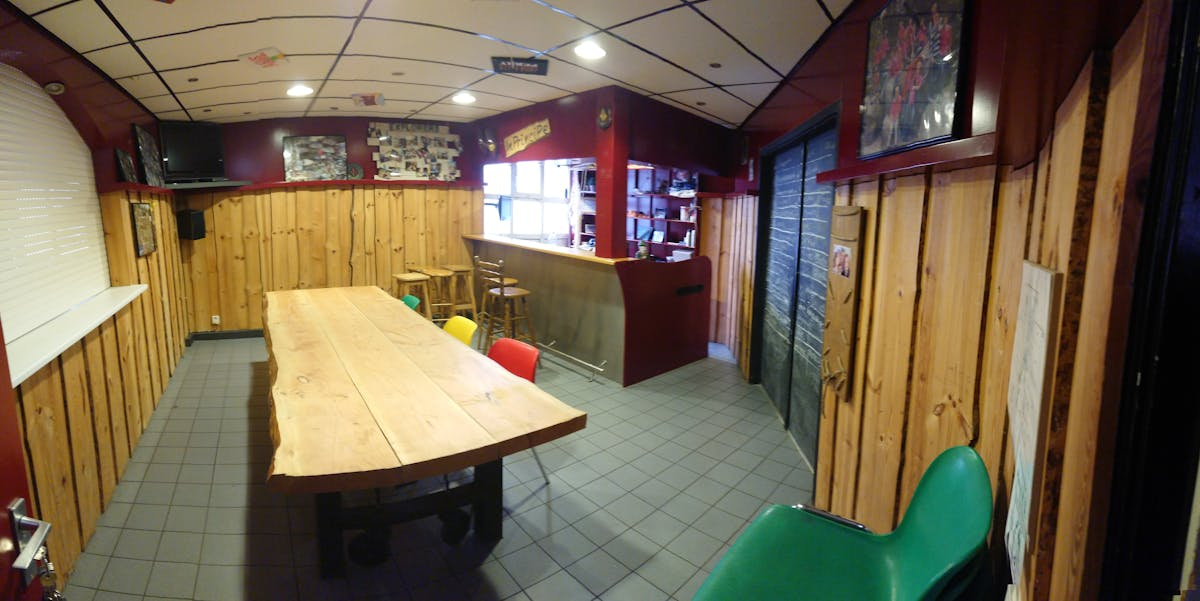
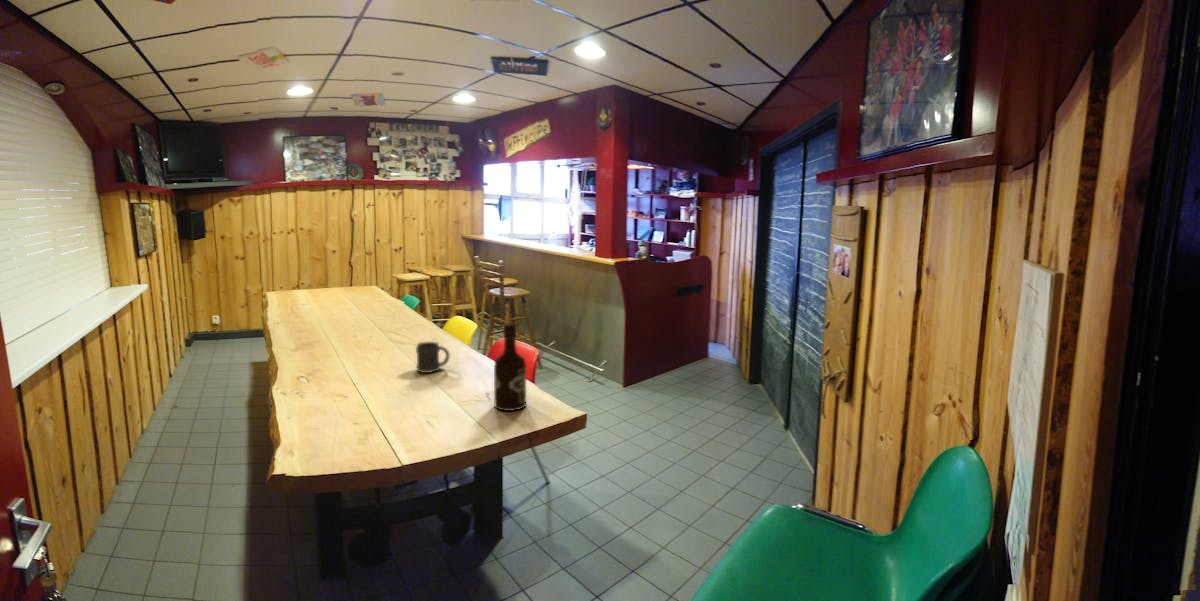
+ alcohol (510, 365)
+ beer mug (433, 356)
